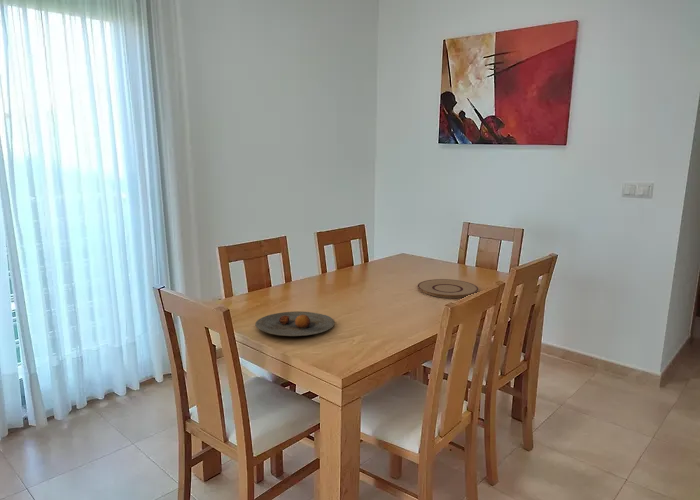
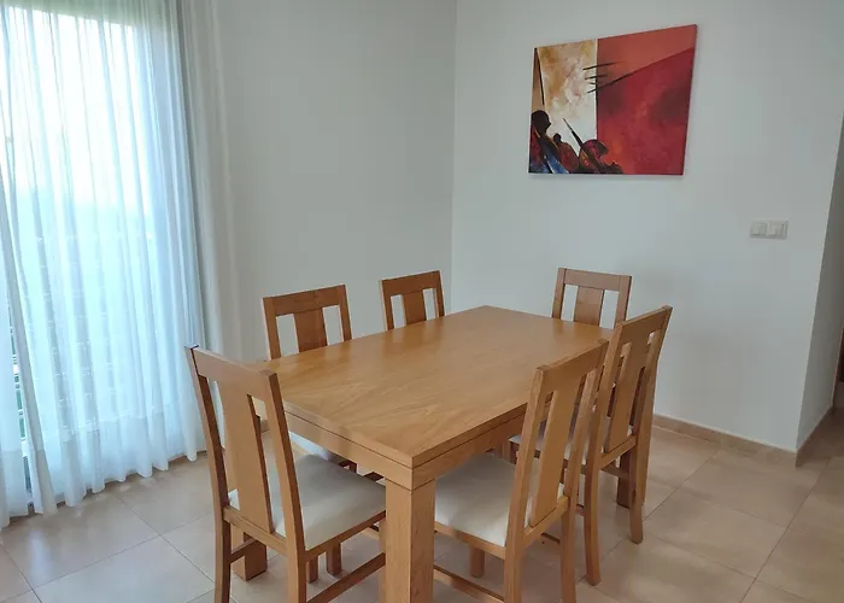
- plate (447, 288)
- plate (295, 319)
